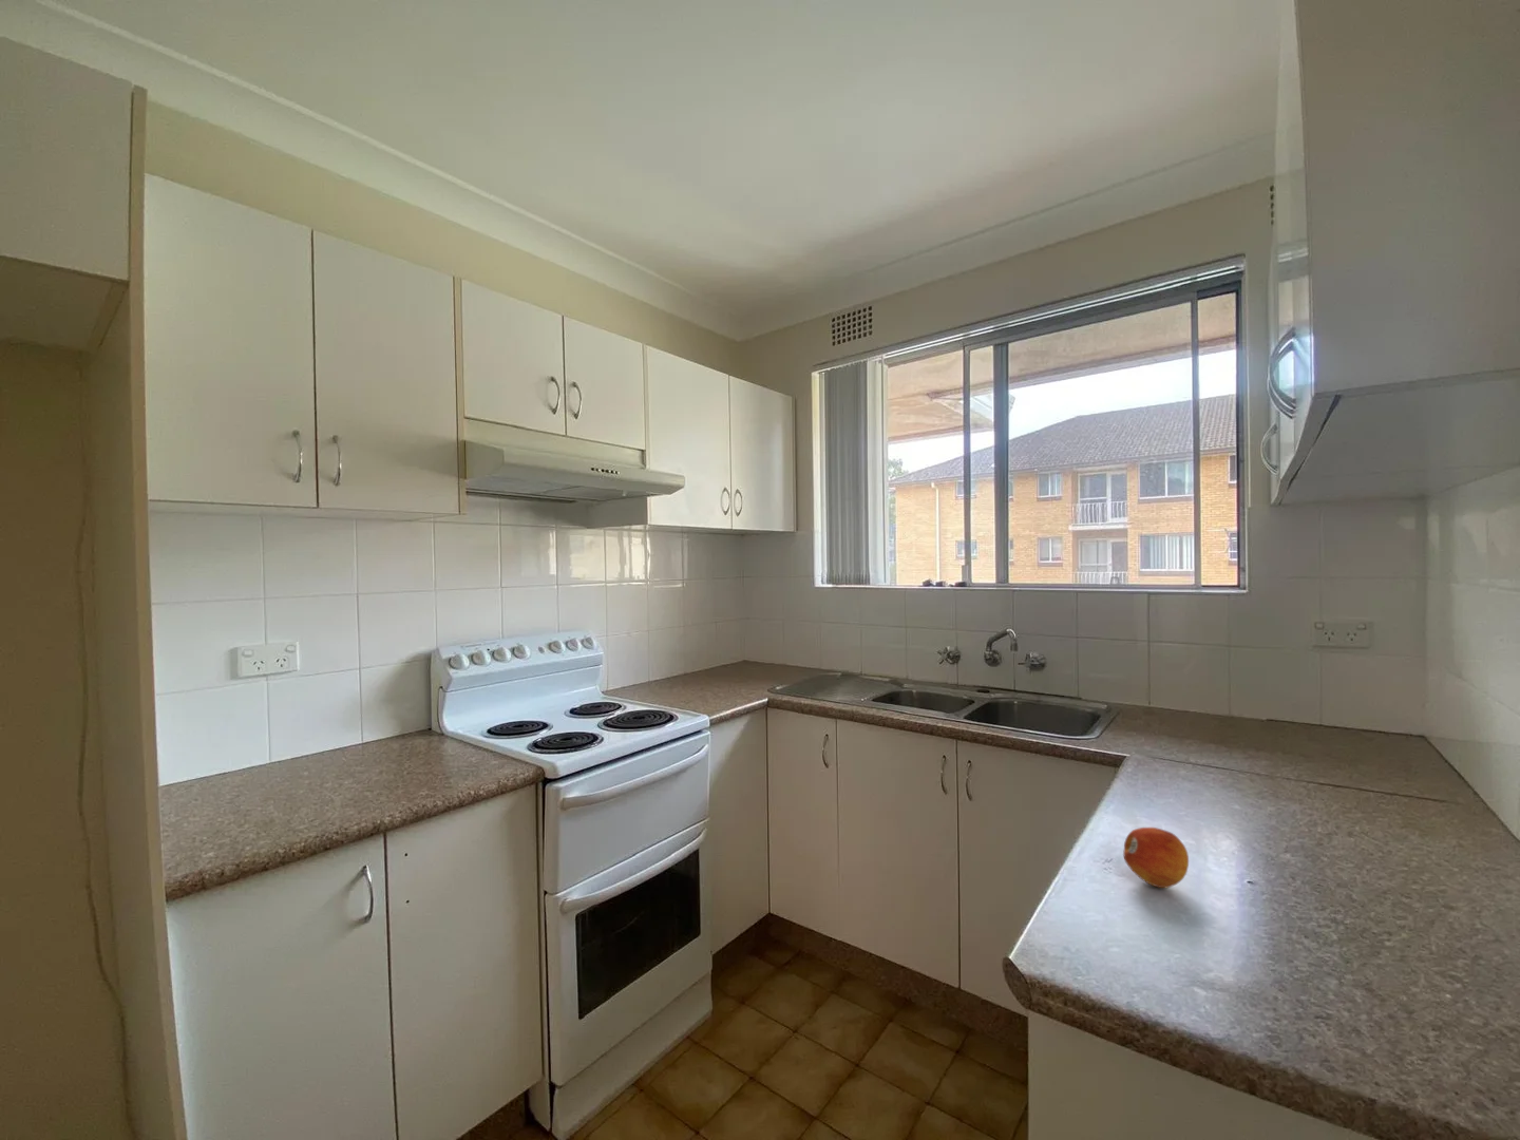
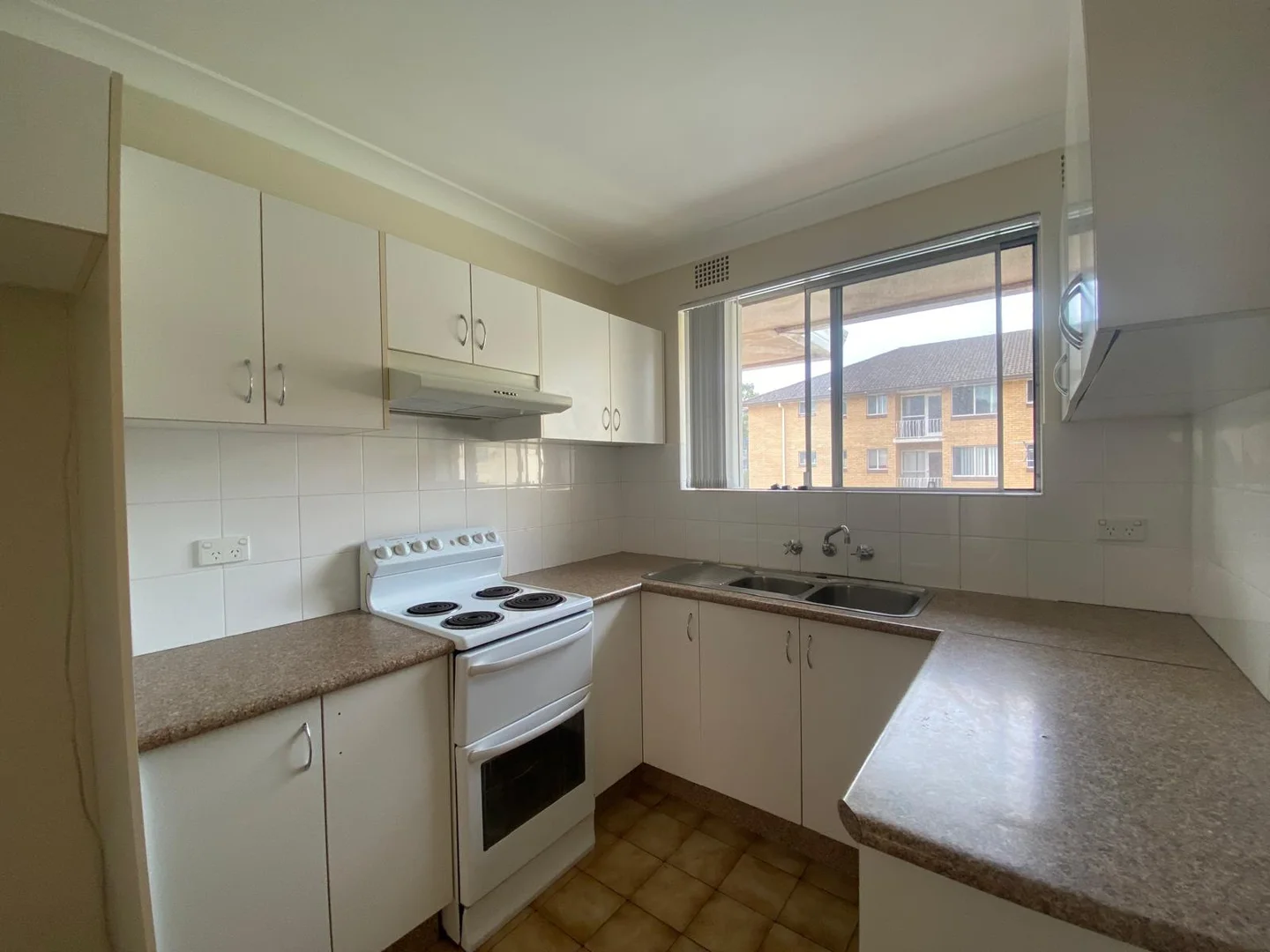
- fruit (1155, 856)
